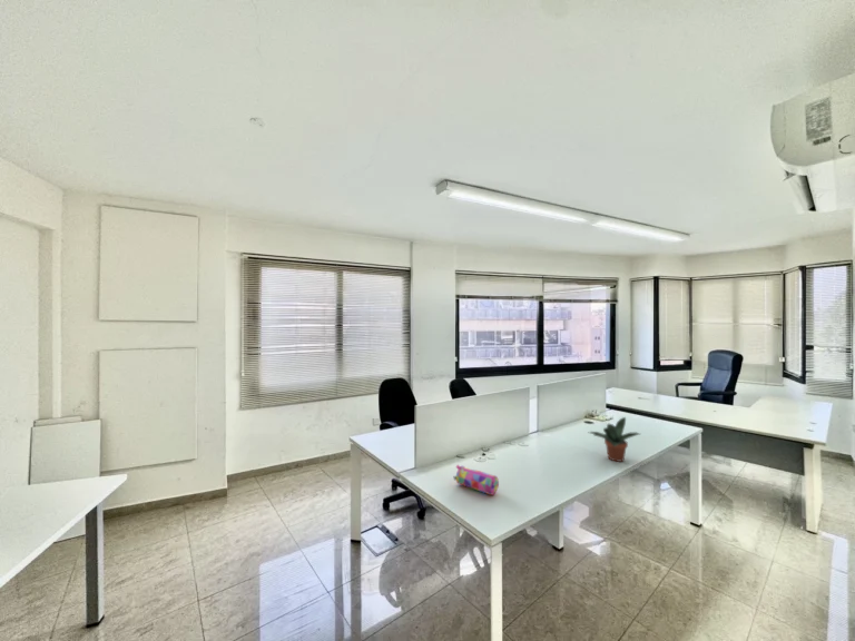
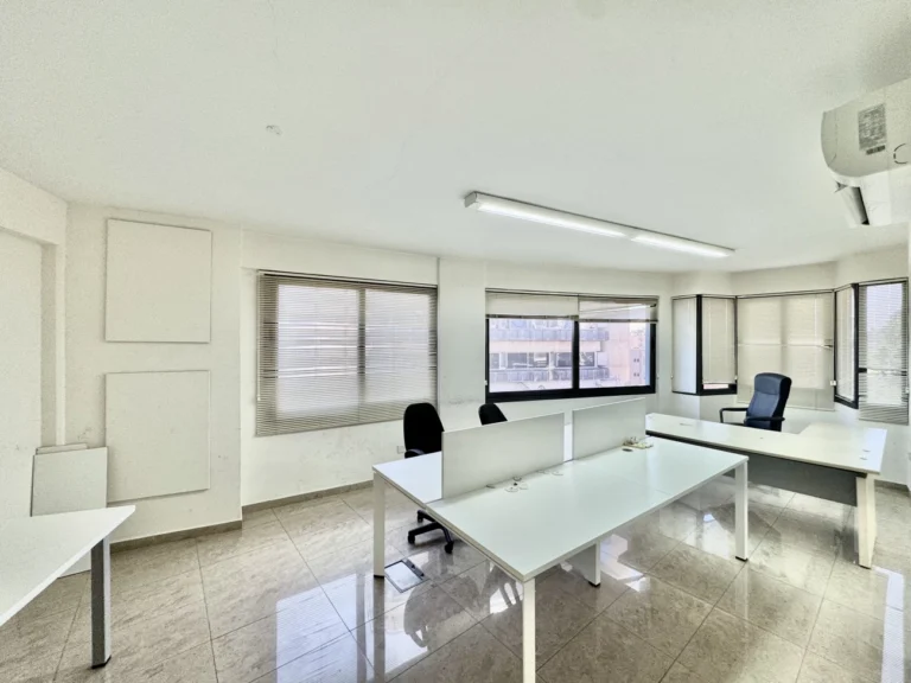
- potted plant (615, 437)
- pencil case (475, 479)
